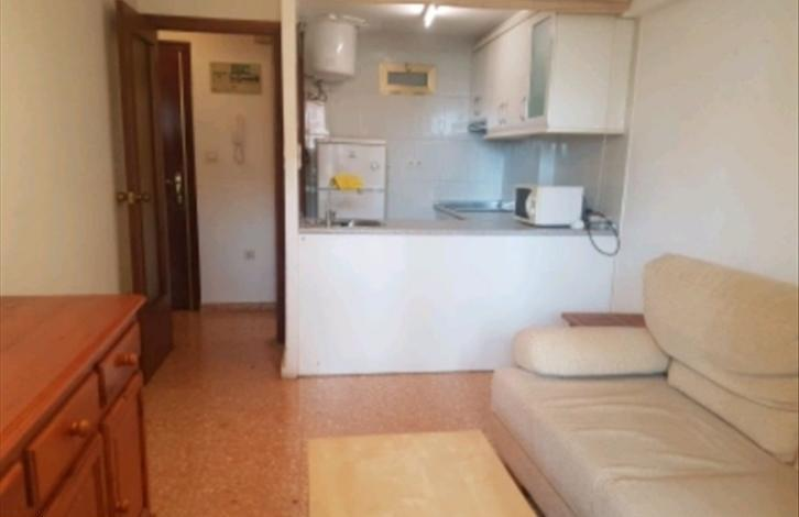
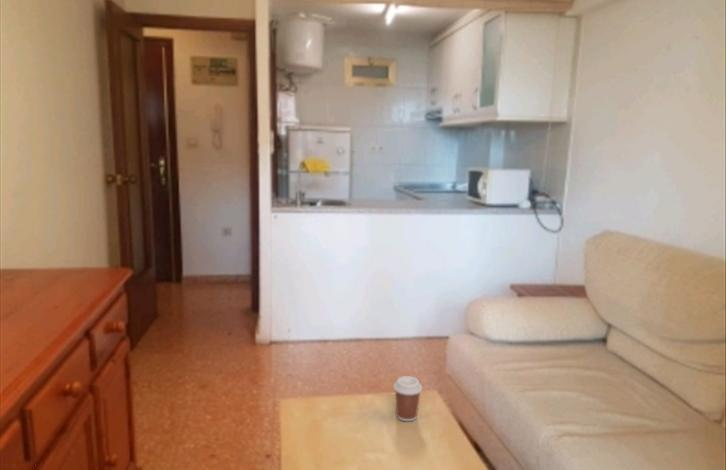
+ coffee cup (407, 398)
